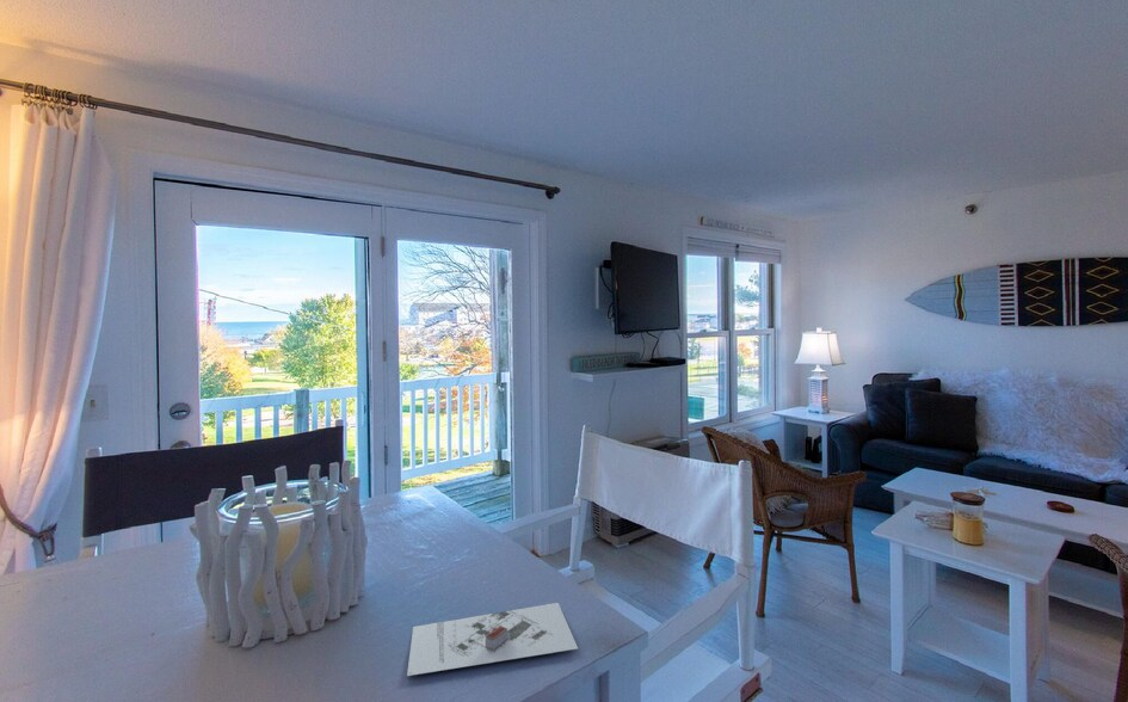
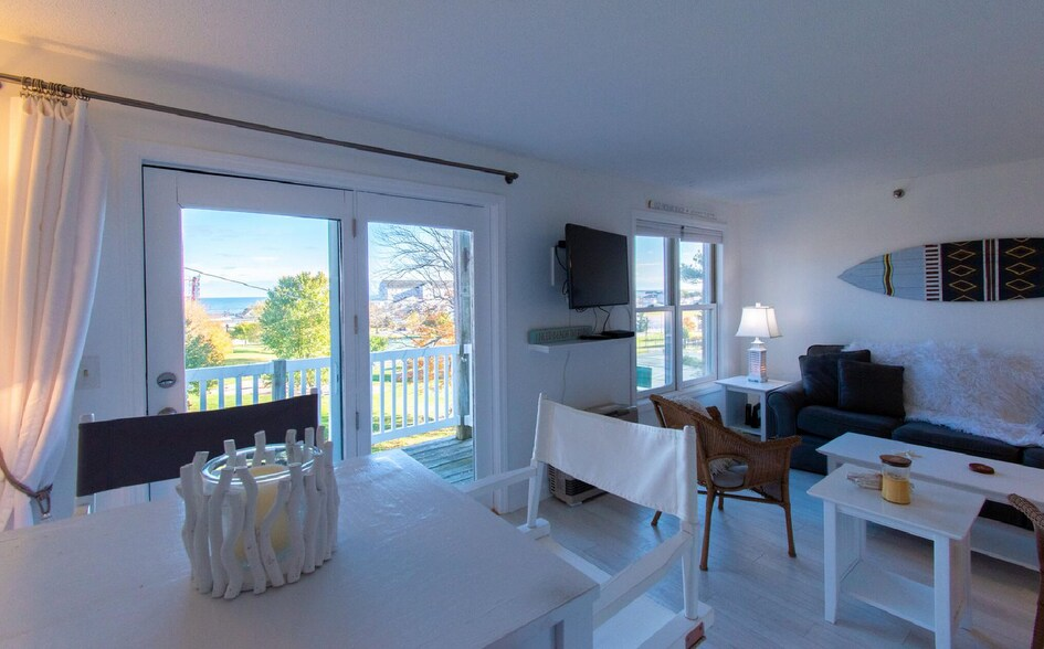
- architectural model (491, 624)
